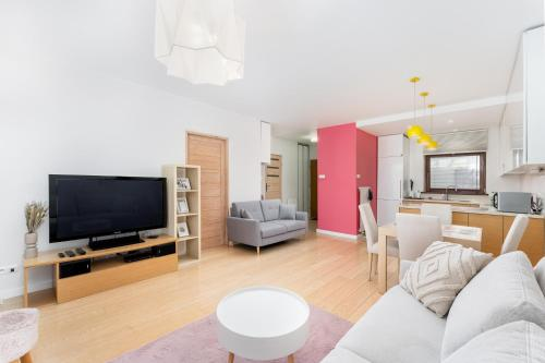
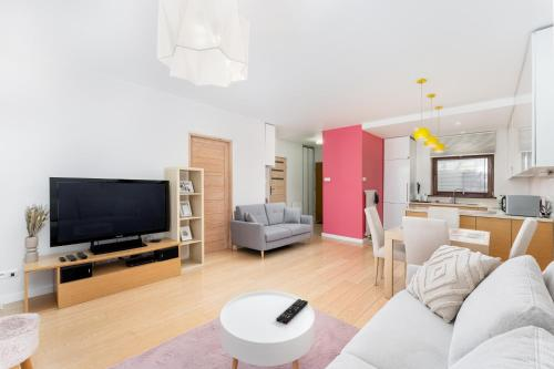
+ remote control (293, 309)
